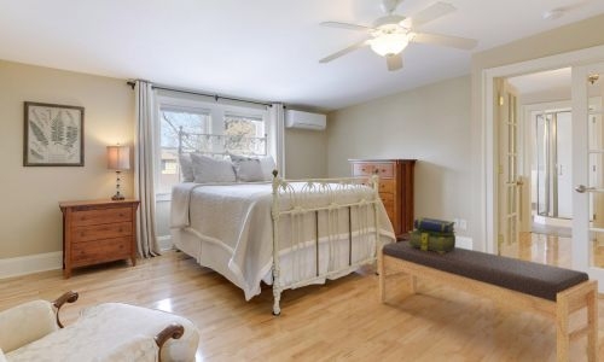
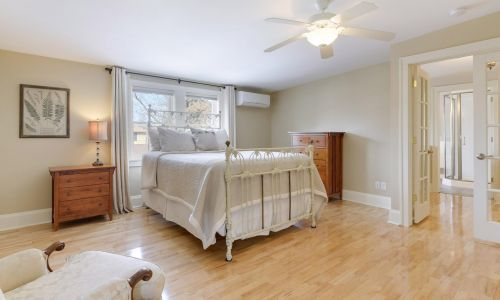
- bench (466, 291)
- stack of books (432, 233)
